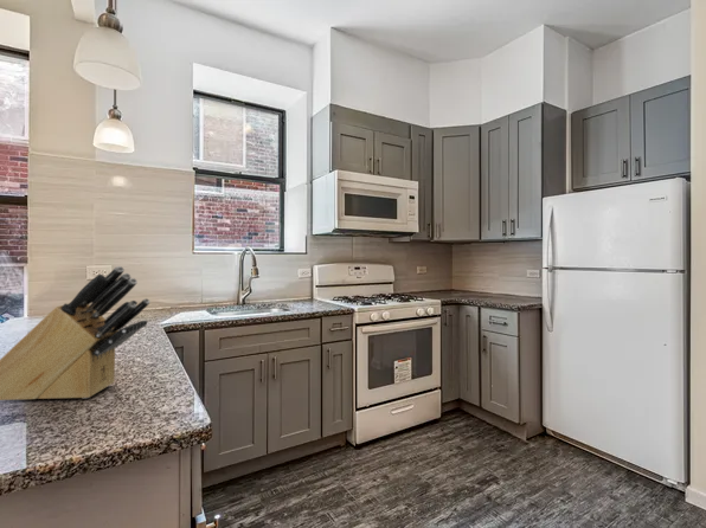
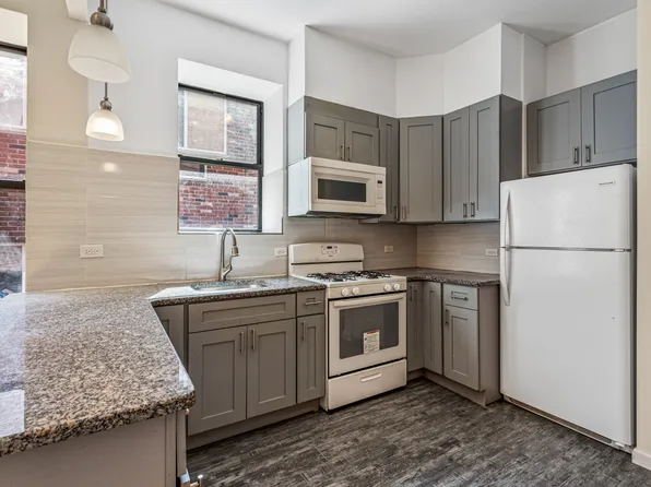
- knife block (66, 329)
